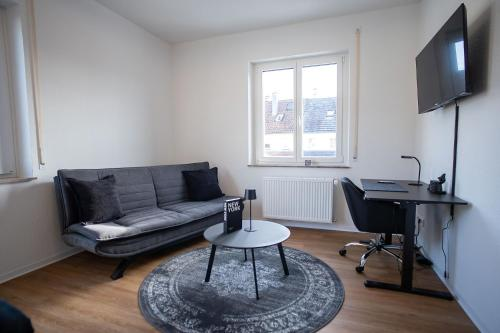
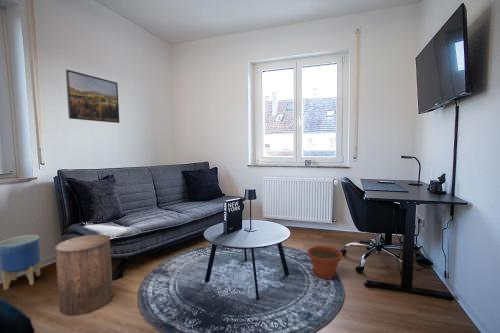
+ stool (85, 272)
+ planter (21, 261)
+ plant pot (324, 263)
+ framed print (95, 99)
